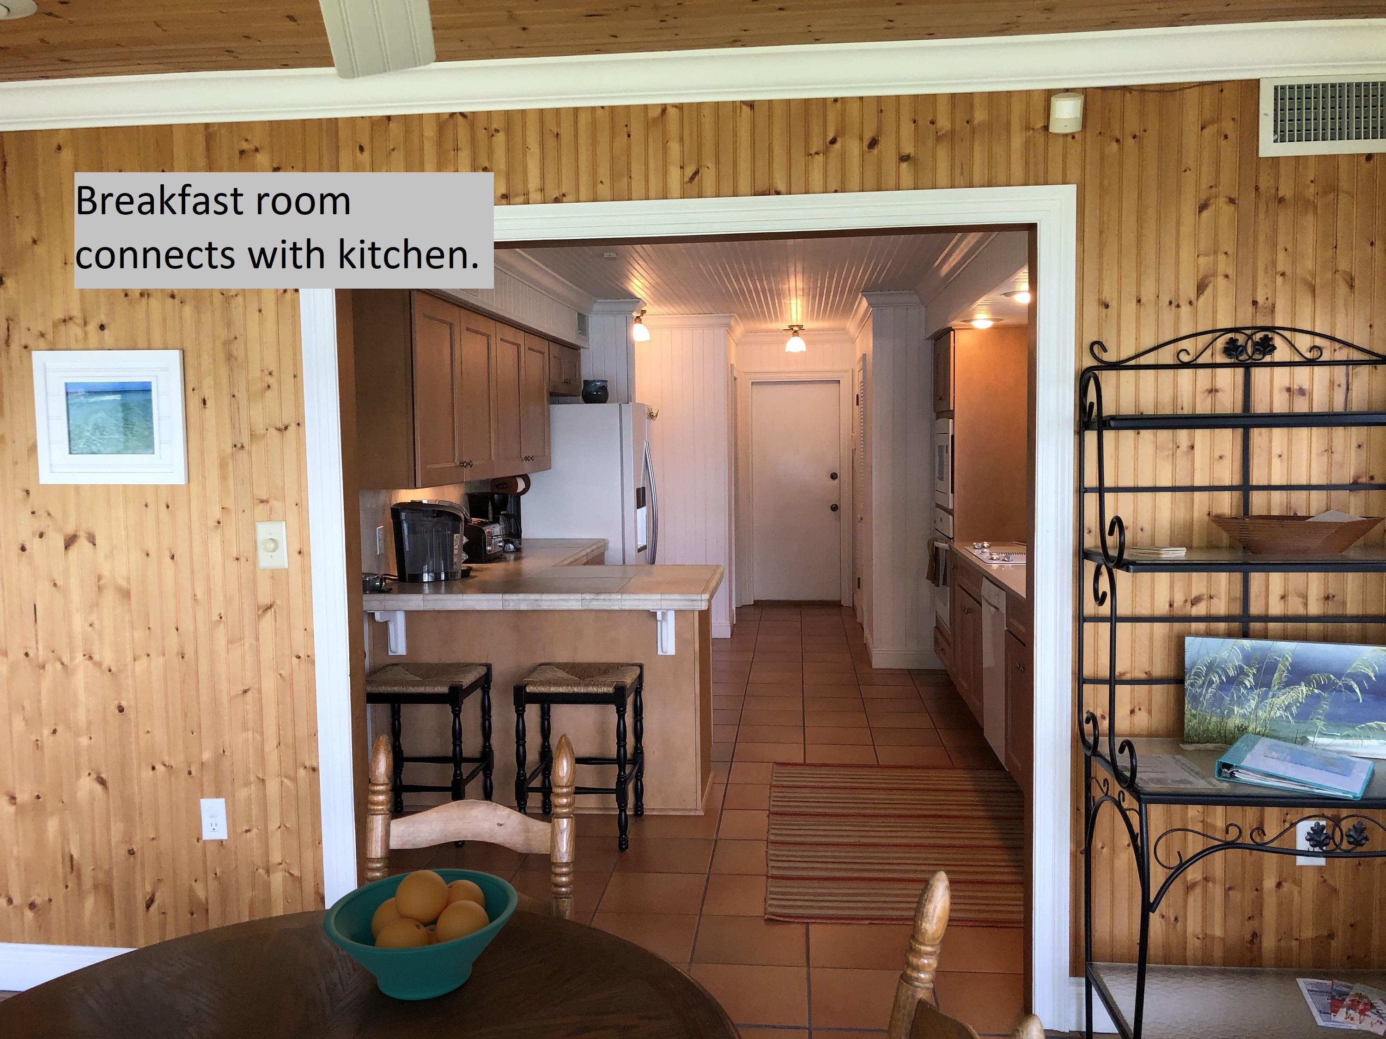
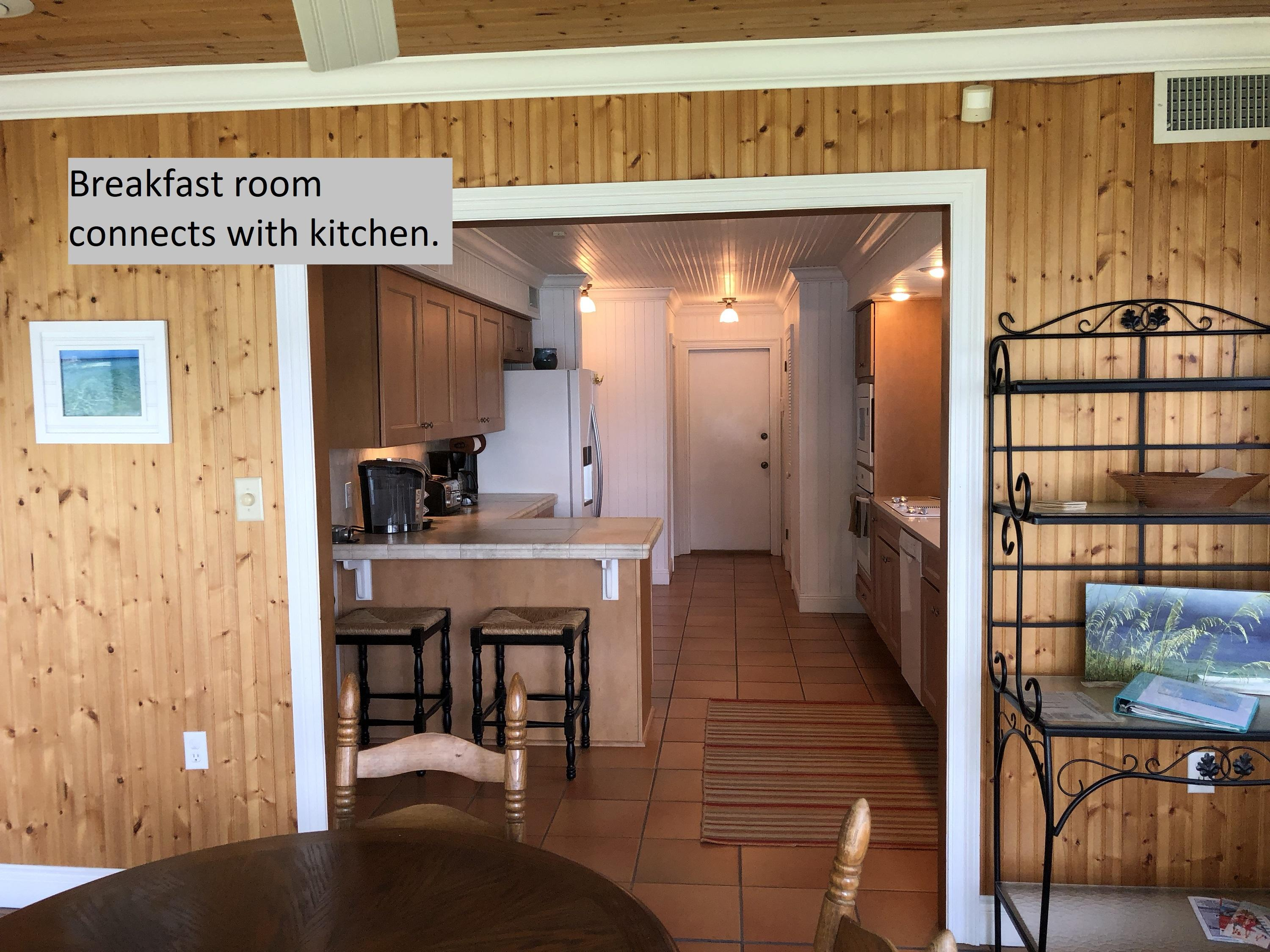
- fruit bowl (423, 925)
